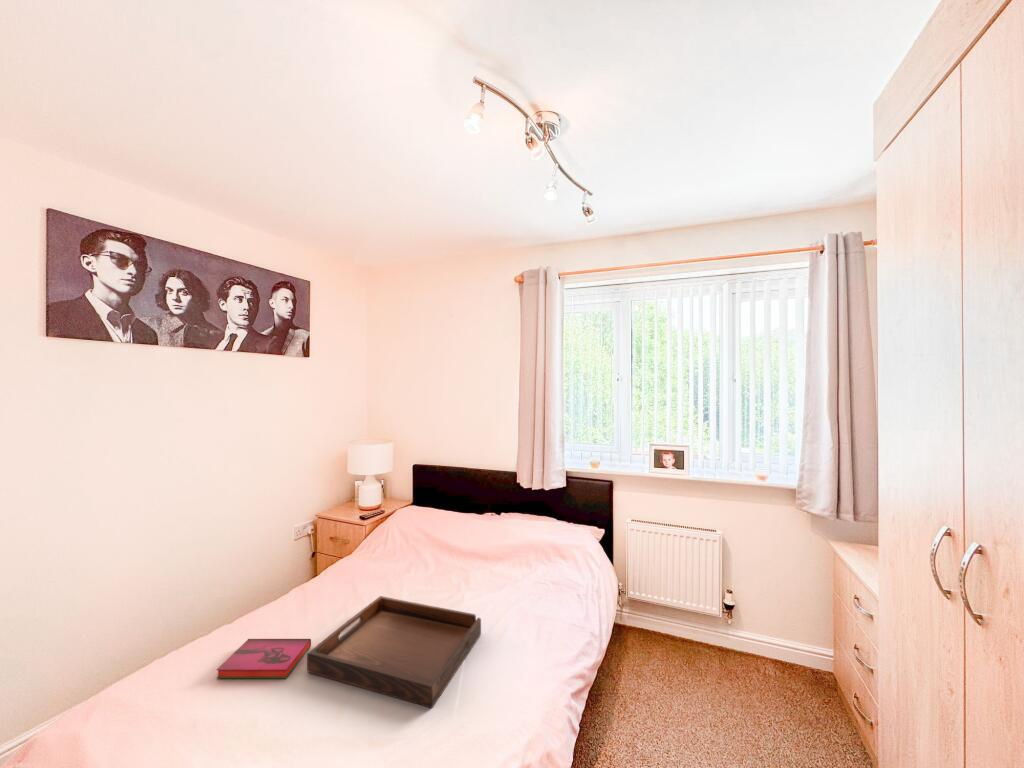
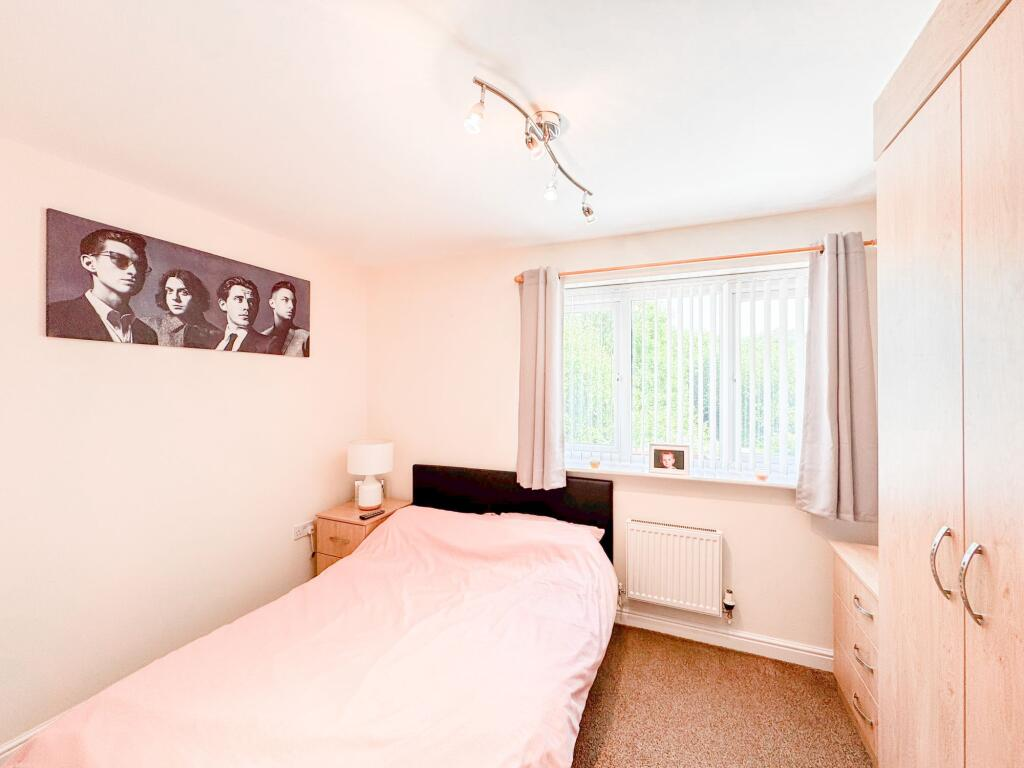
- hardback book (266, 657)
- serving tray (401, 641)
